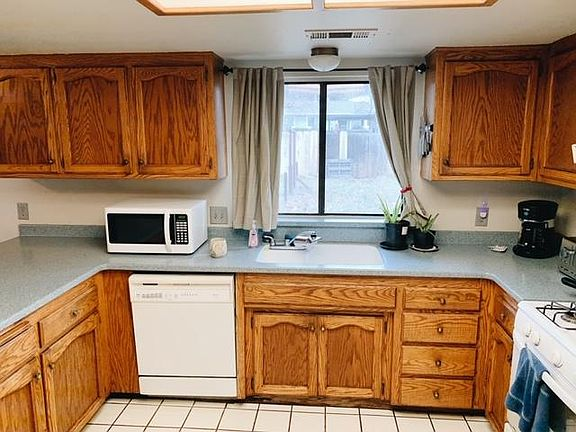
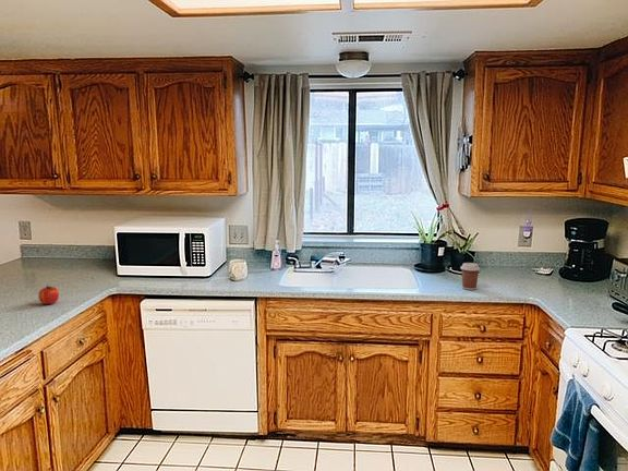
+ fruit (48, 294)
+ coffee cup (469, 276)
